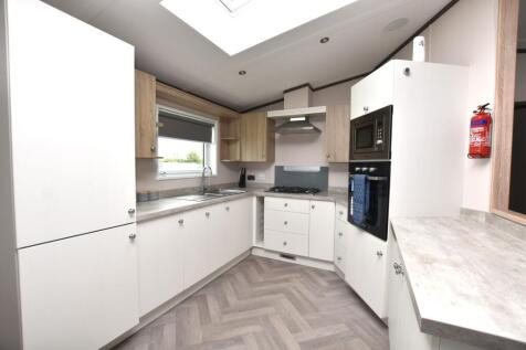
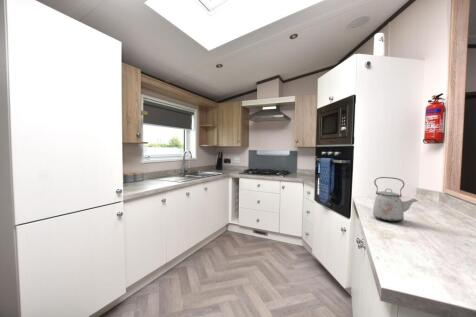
+ kettle (394, 199)
